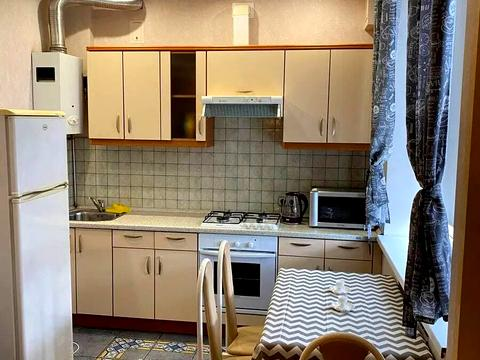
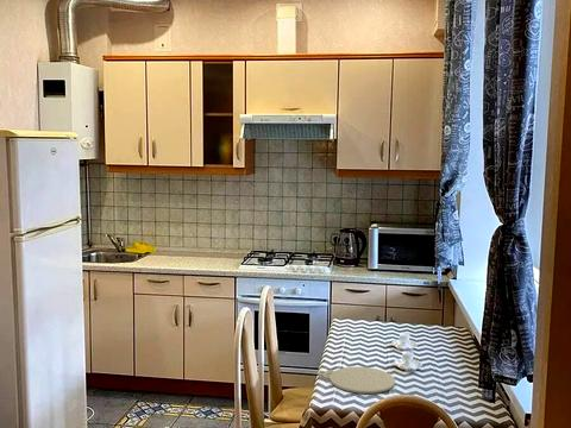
+ plate (354, 378)
